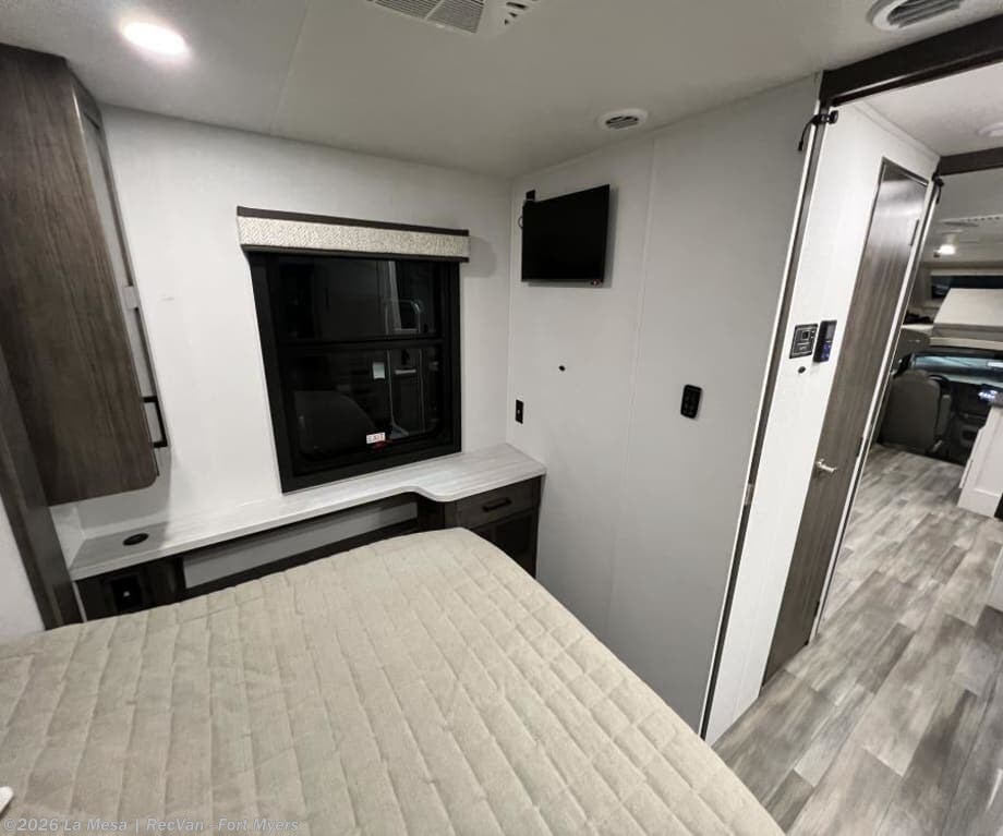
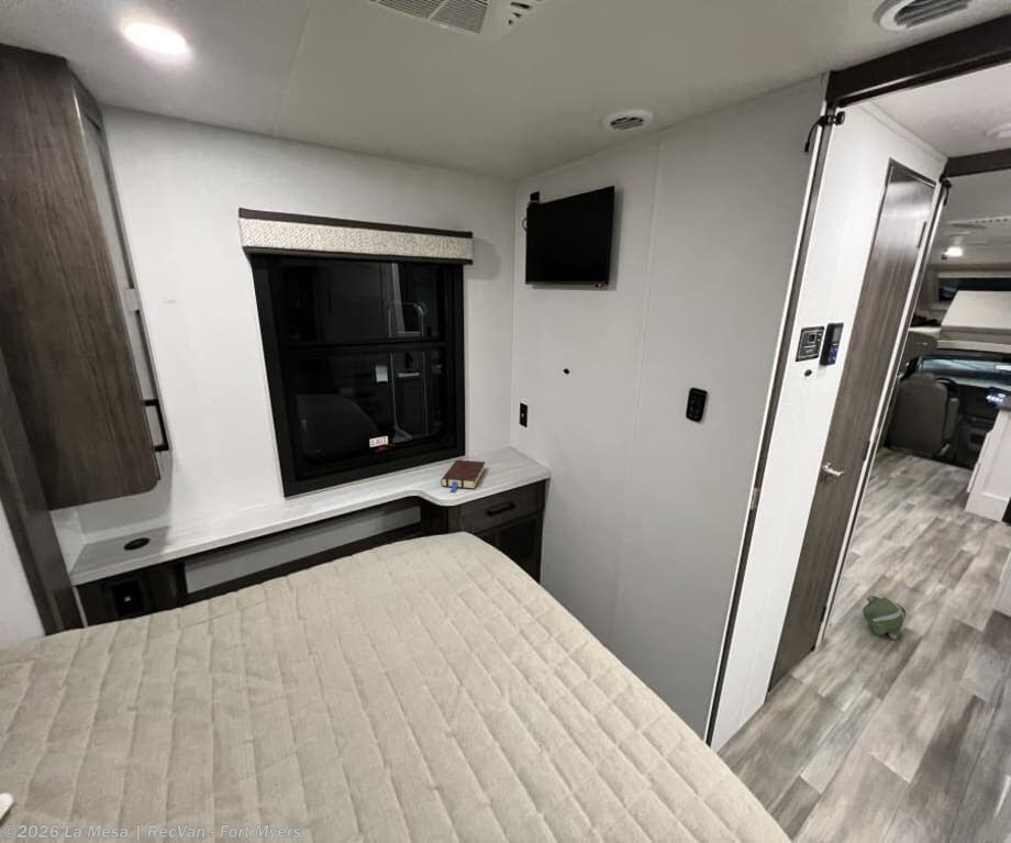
+ book (463, 475)
+ plush toy (885, 613)
